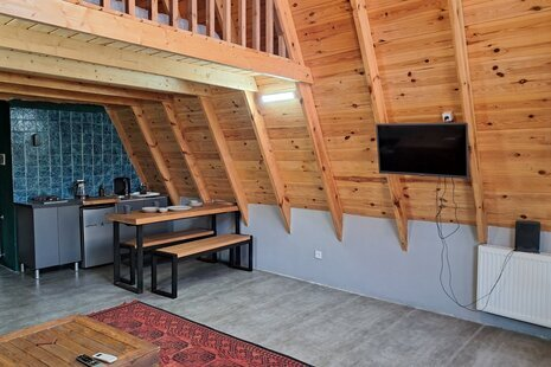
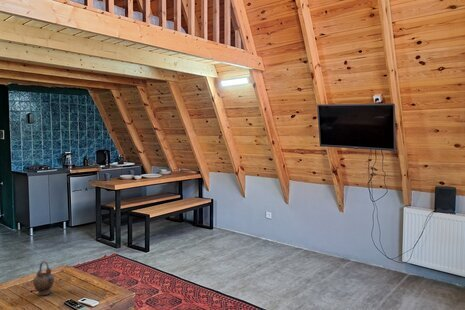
+ teapot (44, 277)
